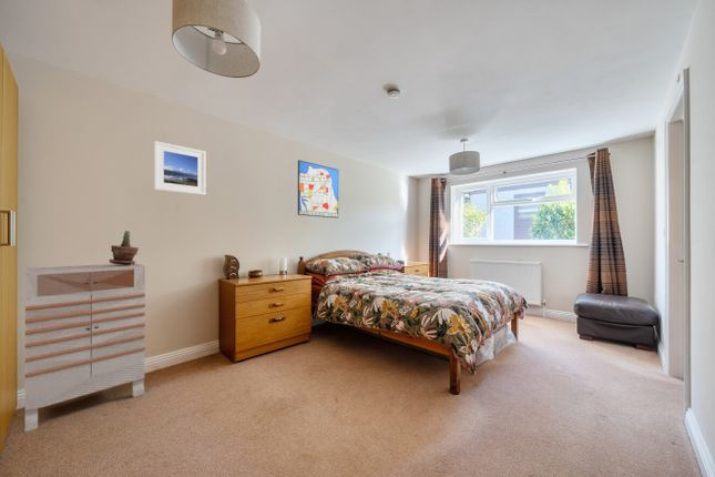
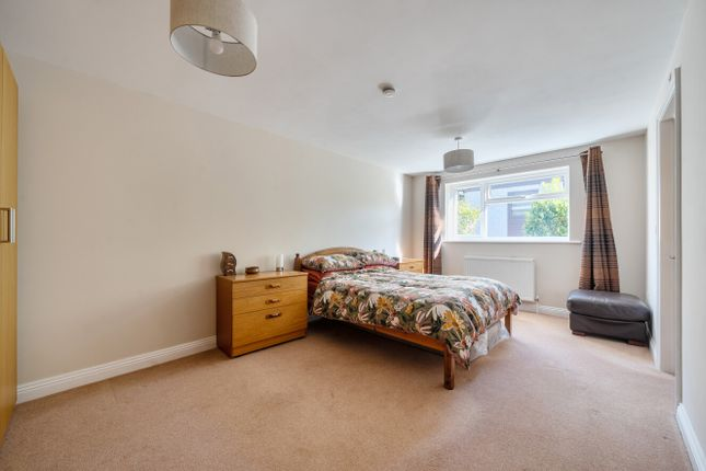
- dresser (88, 333)
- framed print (181, 169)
- potted plant (123, 247)
- wall art (319, 191)
